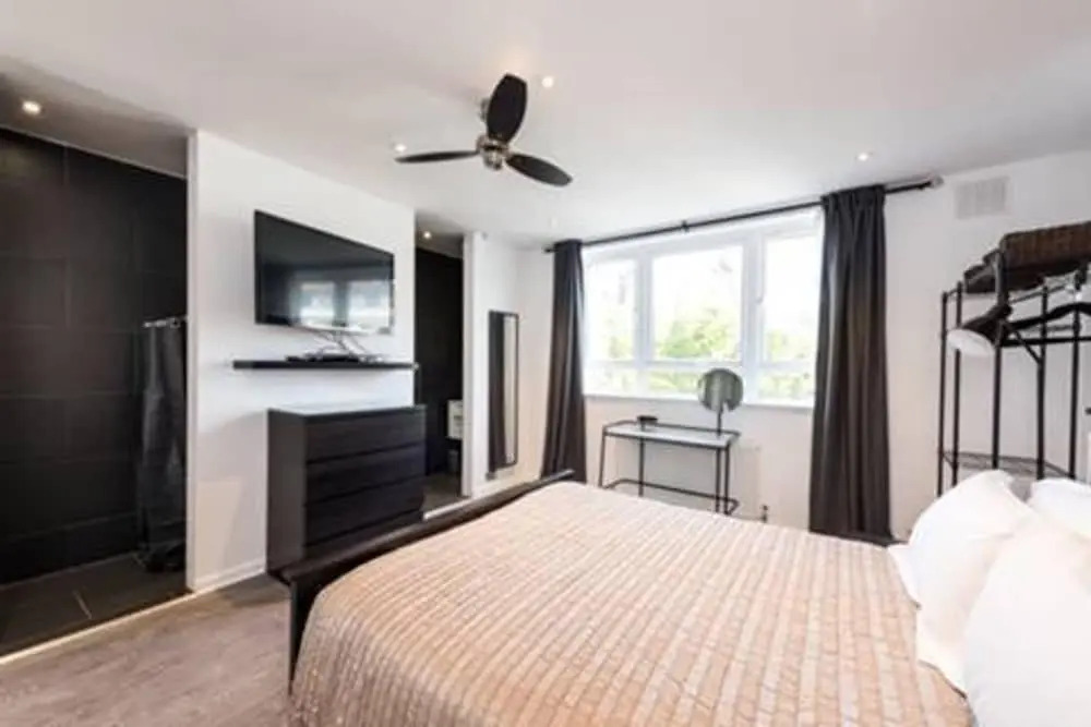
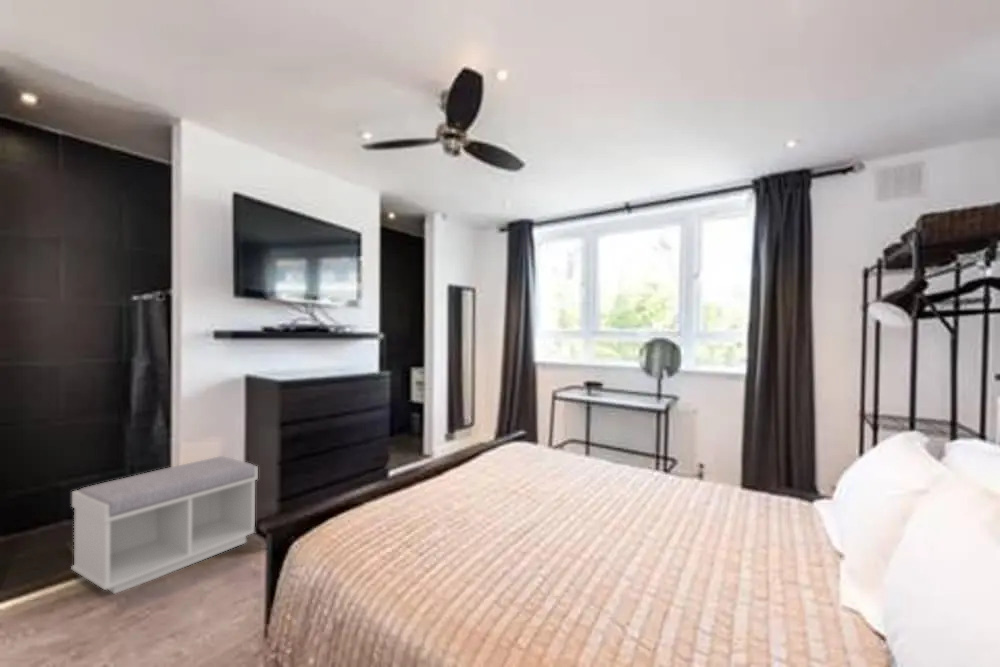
+ bench (173, 515)
